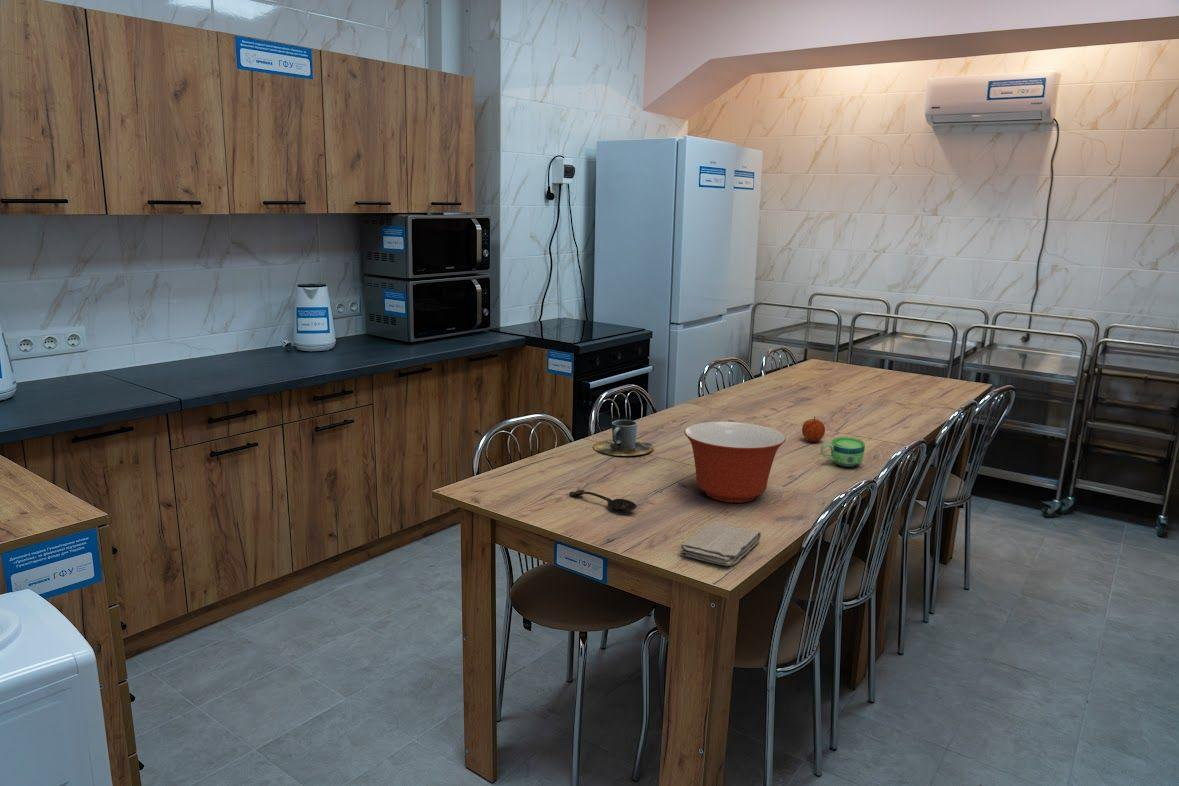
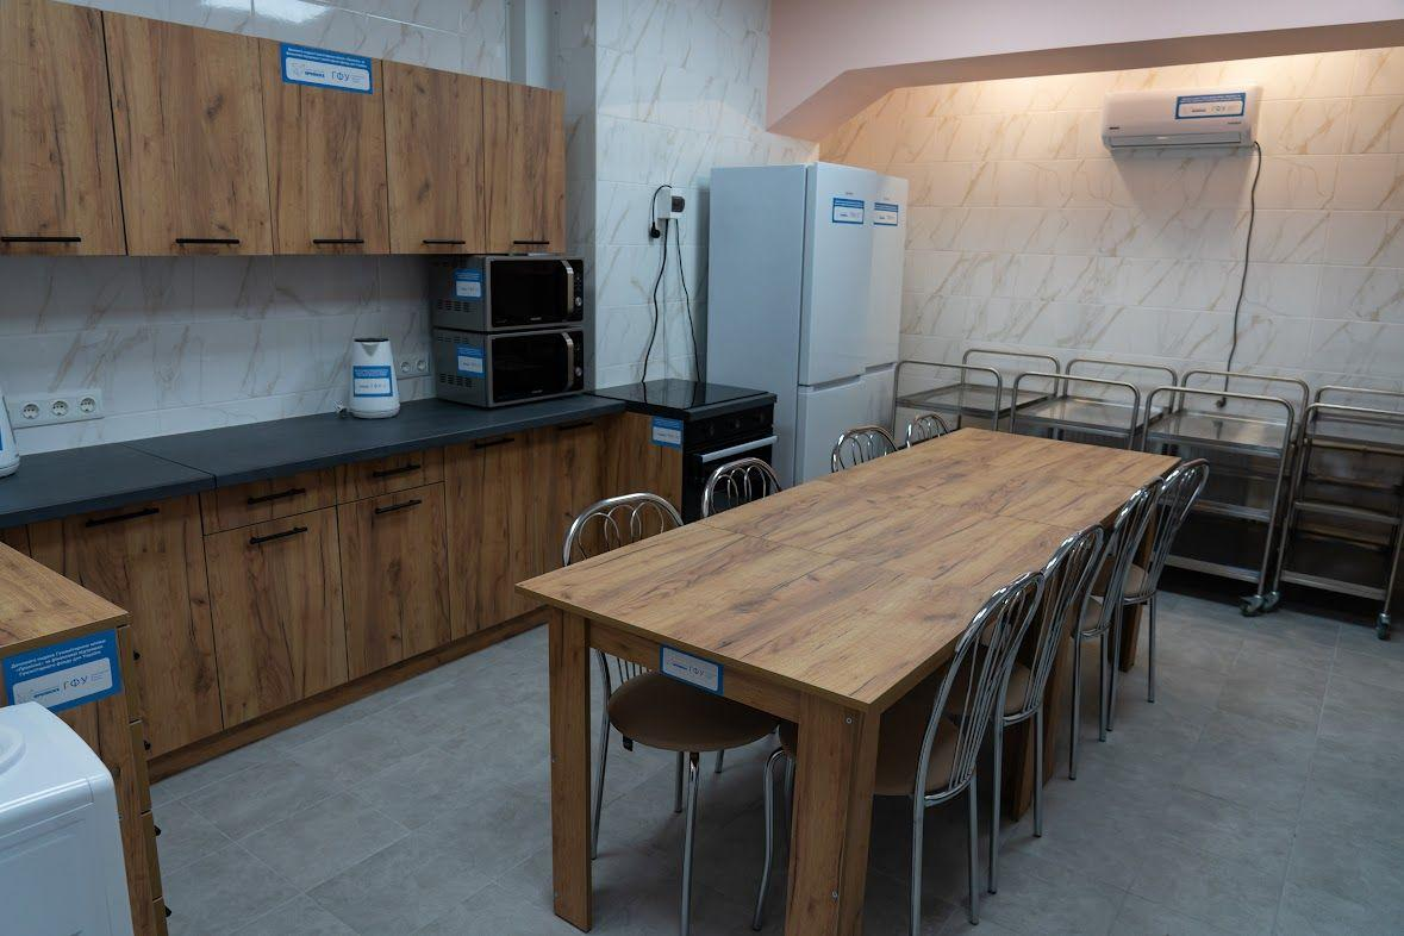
- fruit (813, 428)
- cup (842, 453)
- washcloth (720, 542)
- mixing bowl (732, 464)
- spoon (602, 498)
- cup (623, 435)
